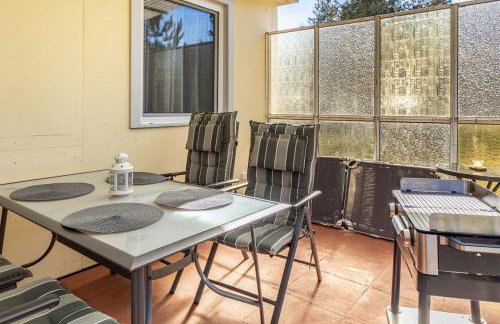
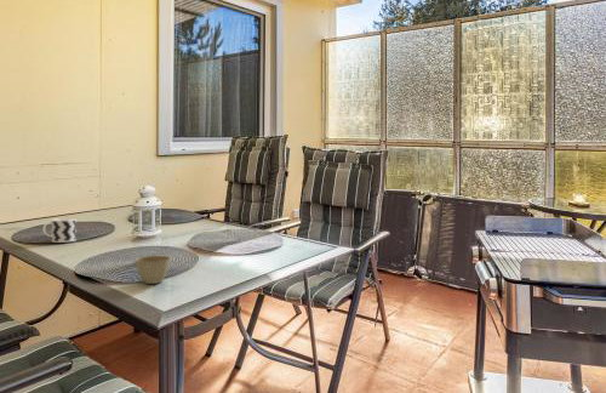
+ cup (59, 229)
+ flower pot (153, 269)
